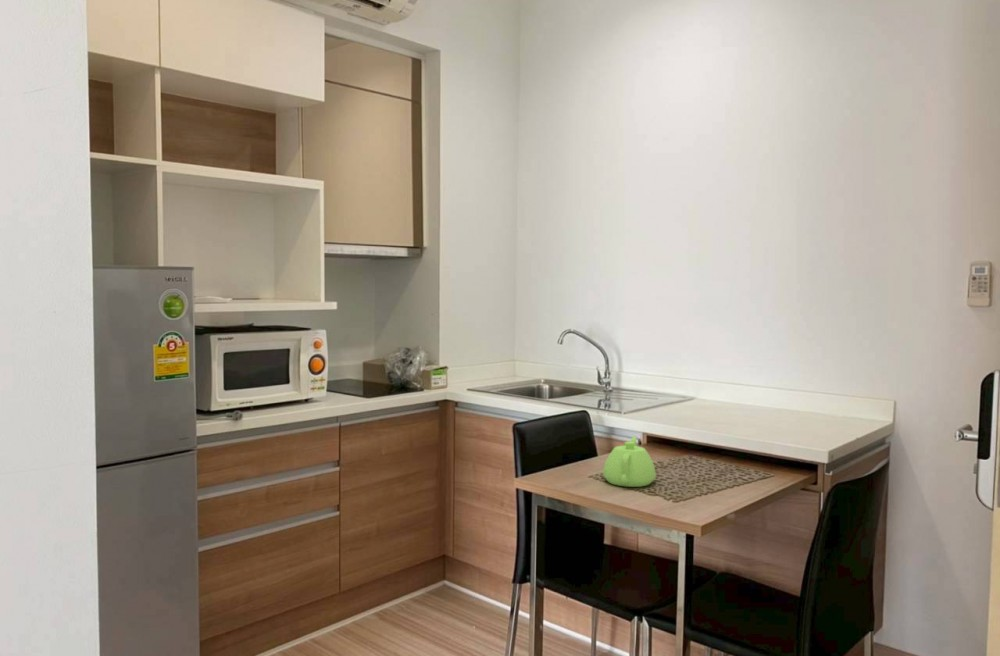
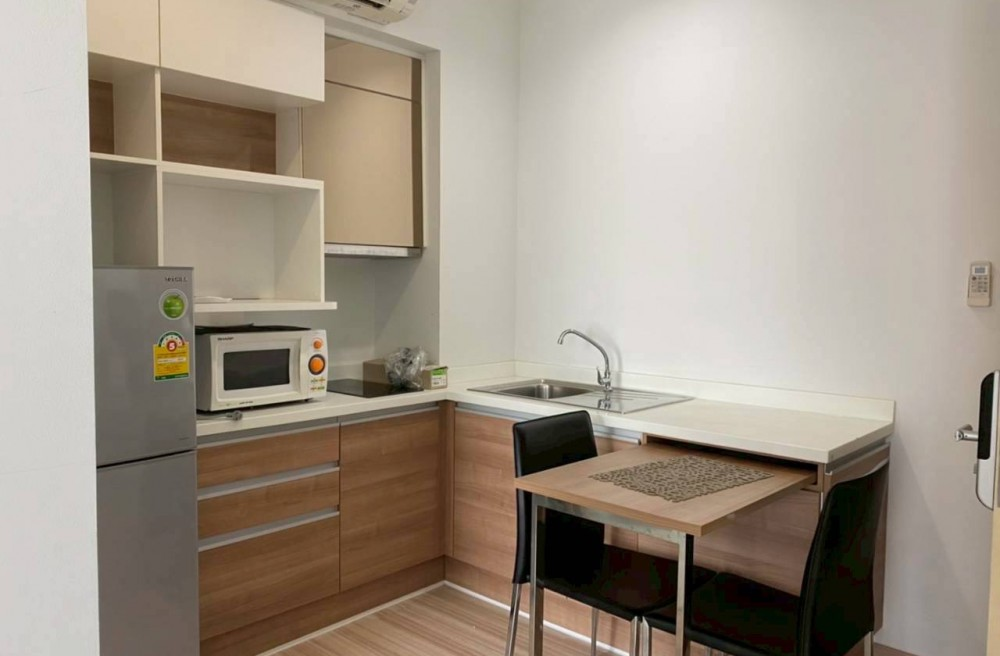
- teapot (629, 461)
